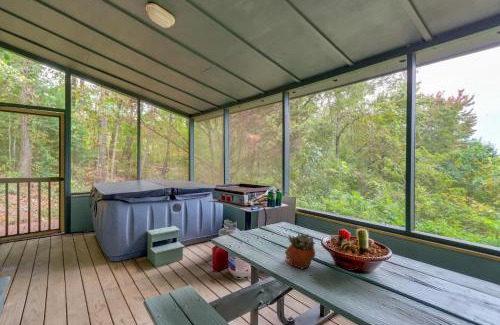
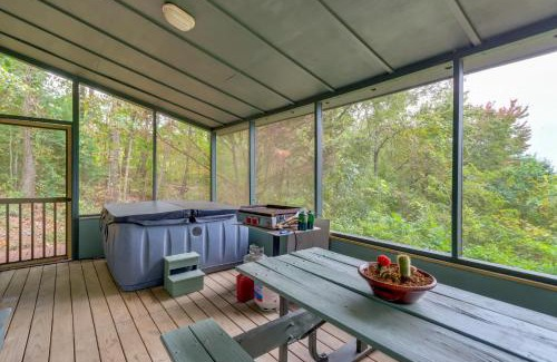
- succulent planter (298, 248)
